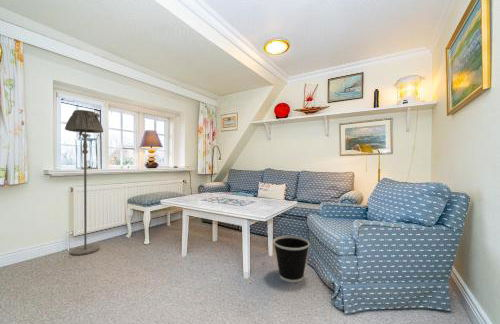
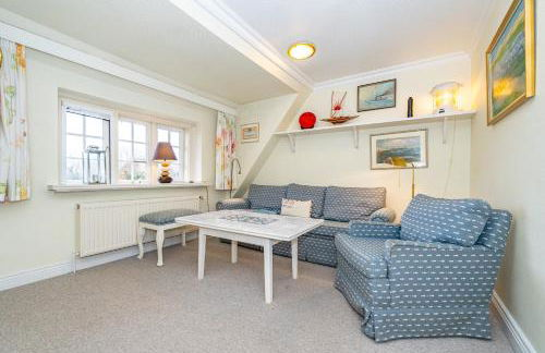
- floor lamp (85, 181)
- wastebasket (291, 258)
